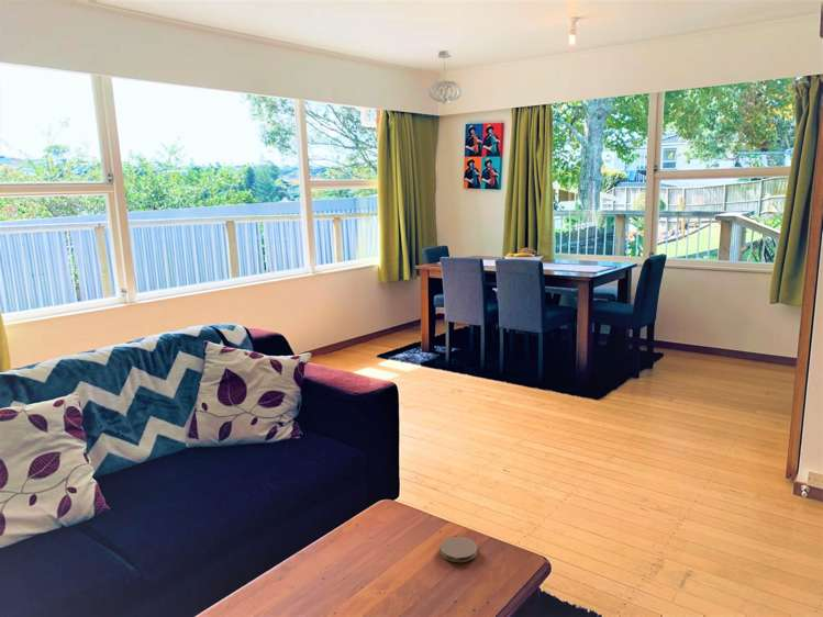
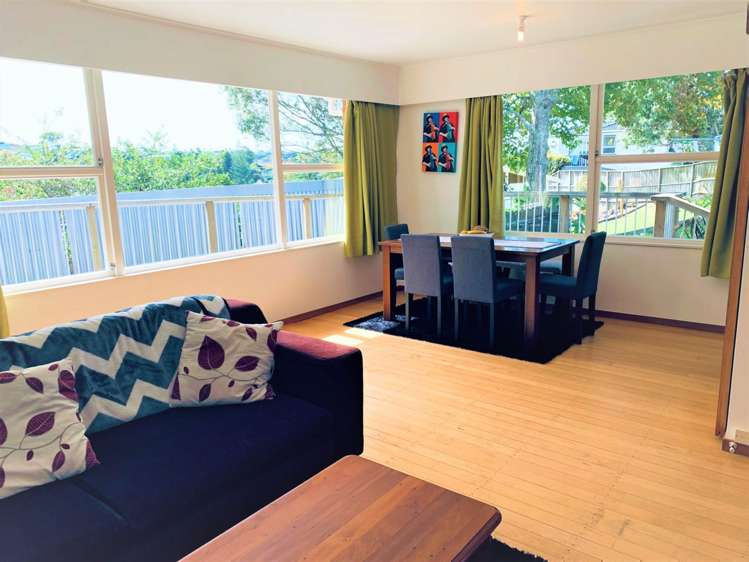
- pendant light (444, 80)
- coaster (458, 549)
